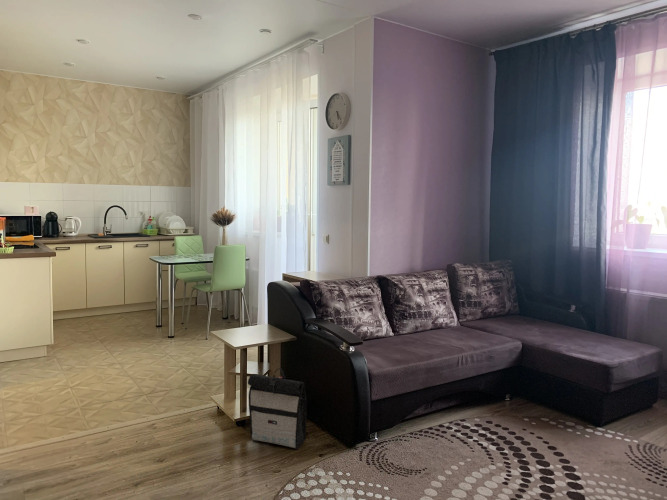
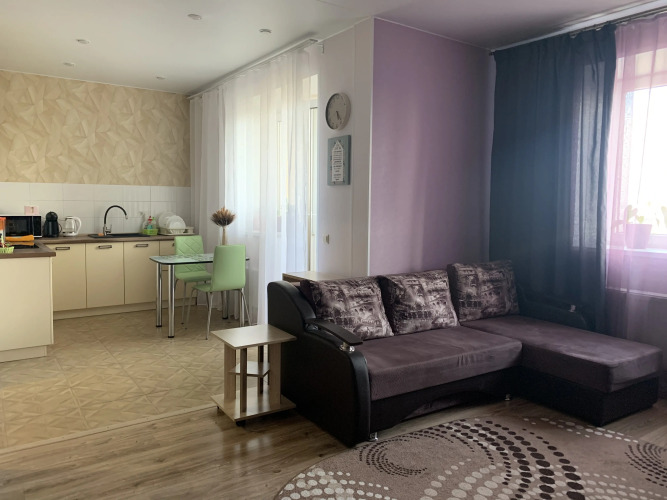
- backpack (277, 405)
